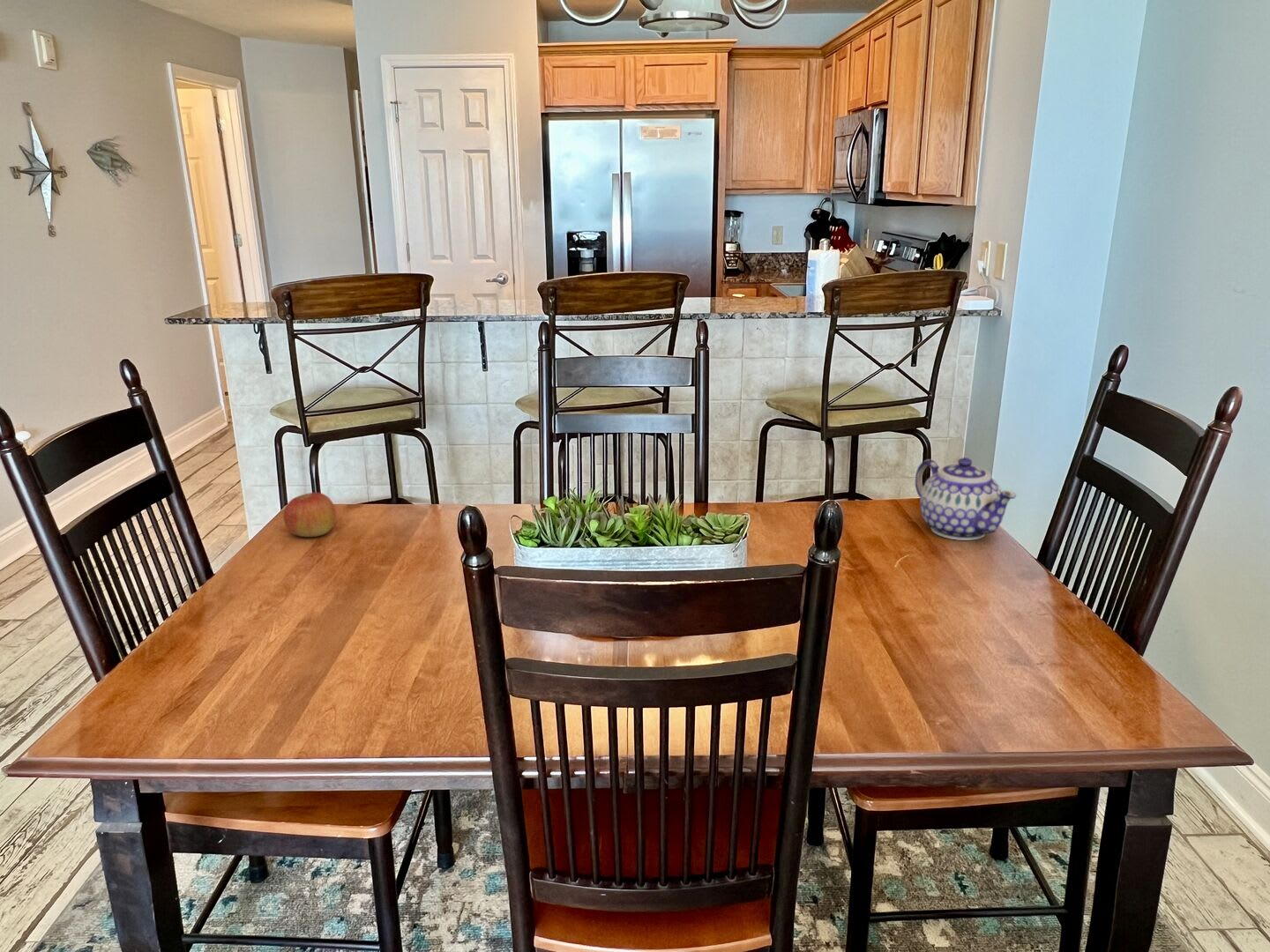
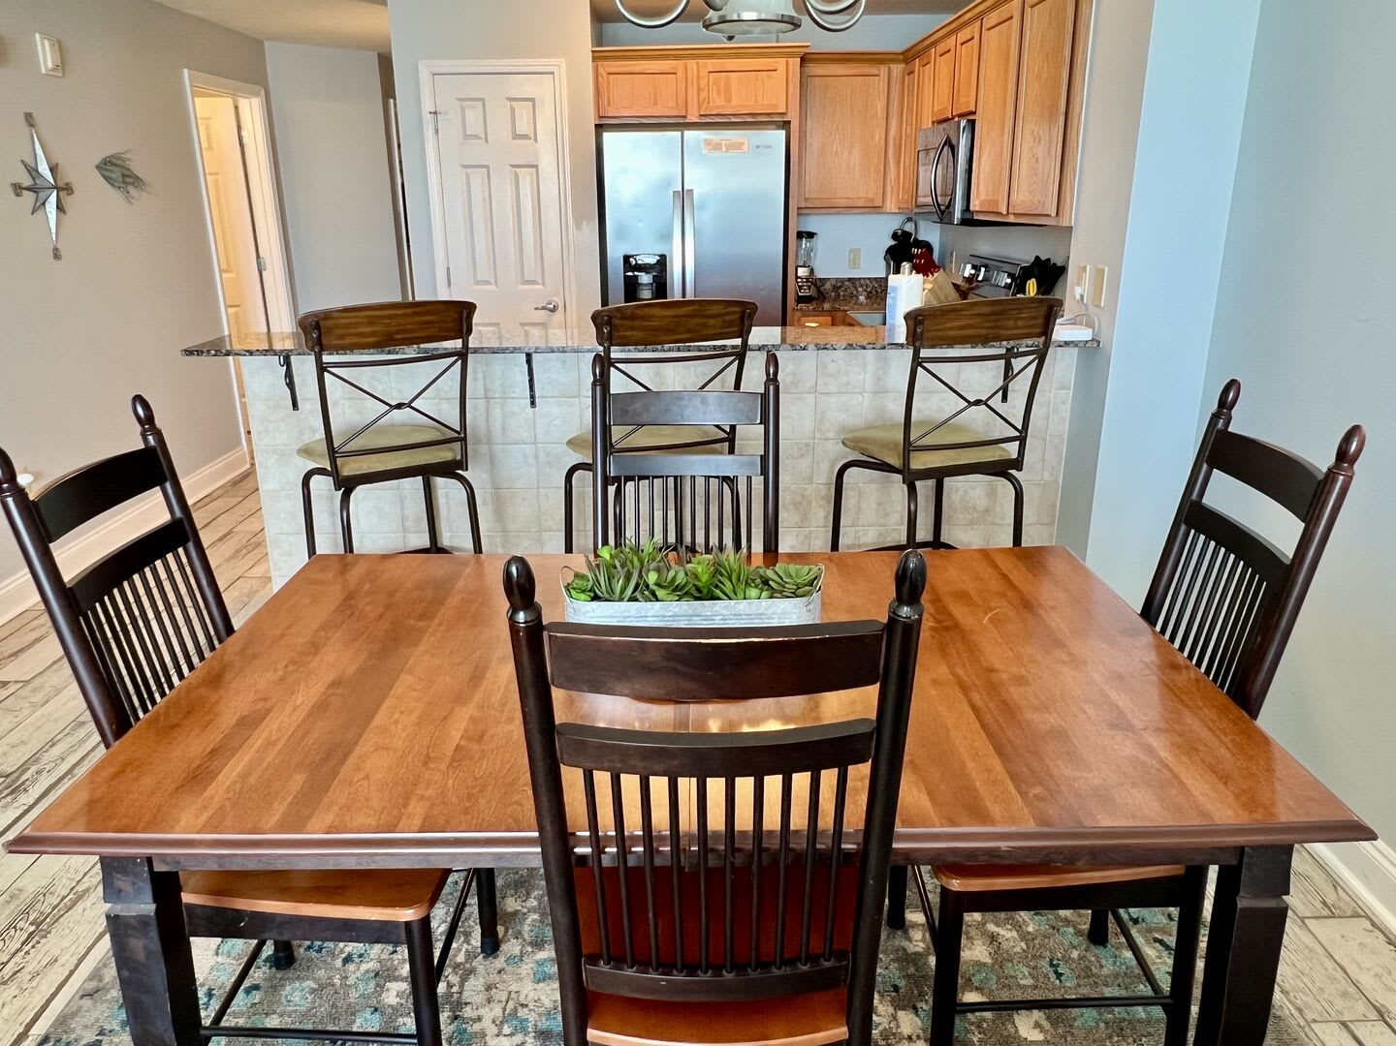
- apple (310, 513)
- teapot (962, 495)
